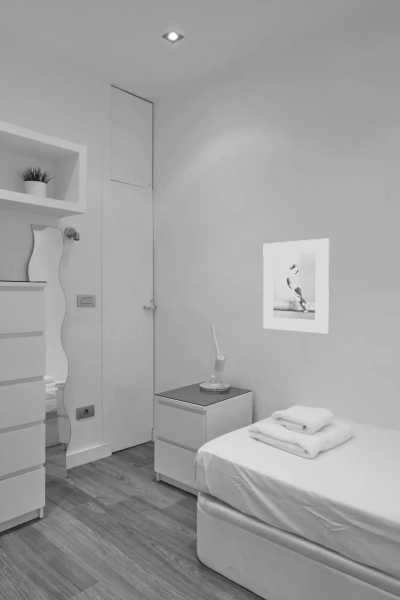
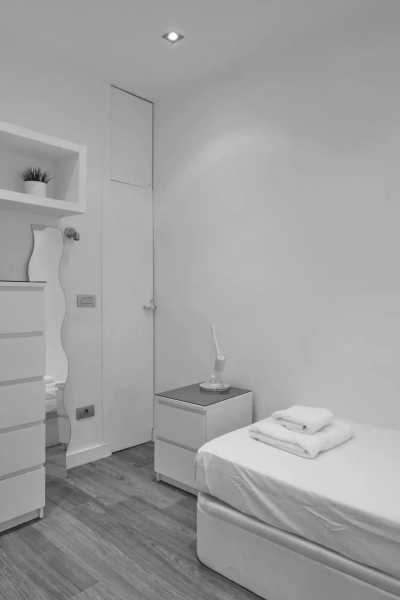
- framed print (294, 286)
